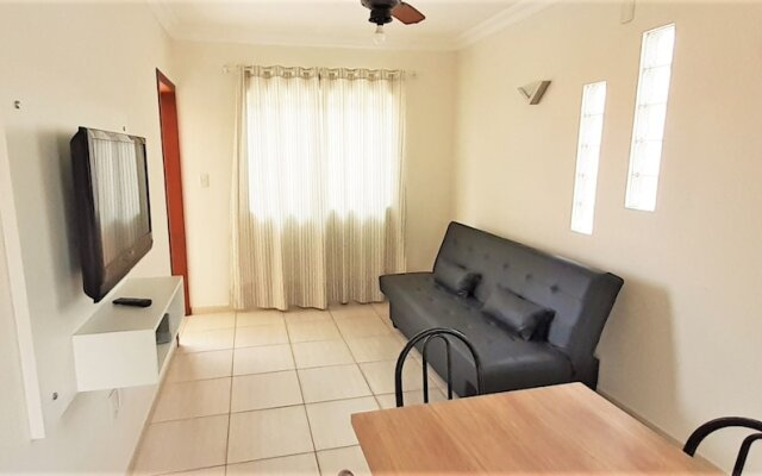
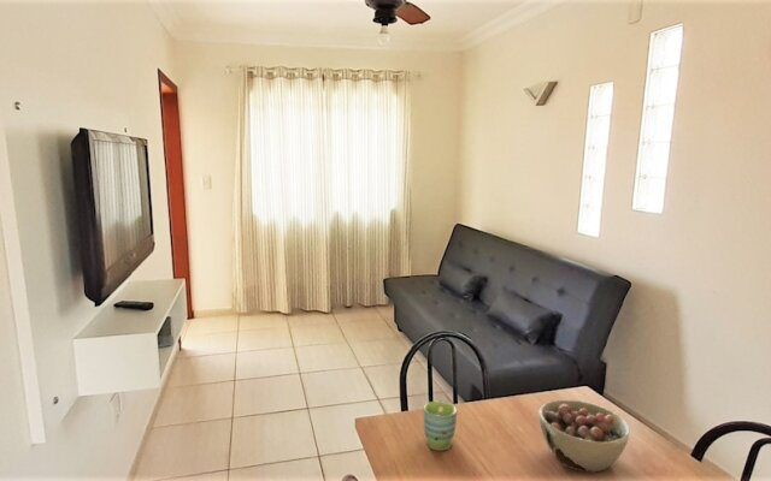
+ bowl (582, 430)
+ mug (437, 422)
